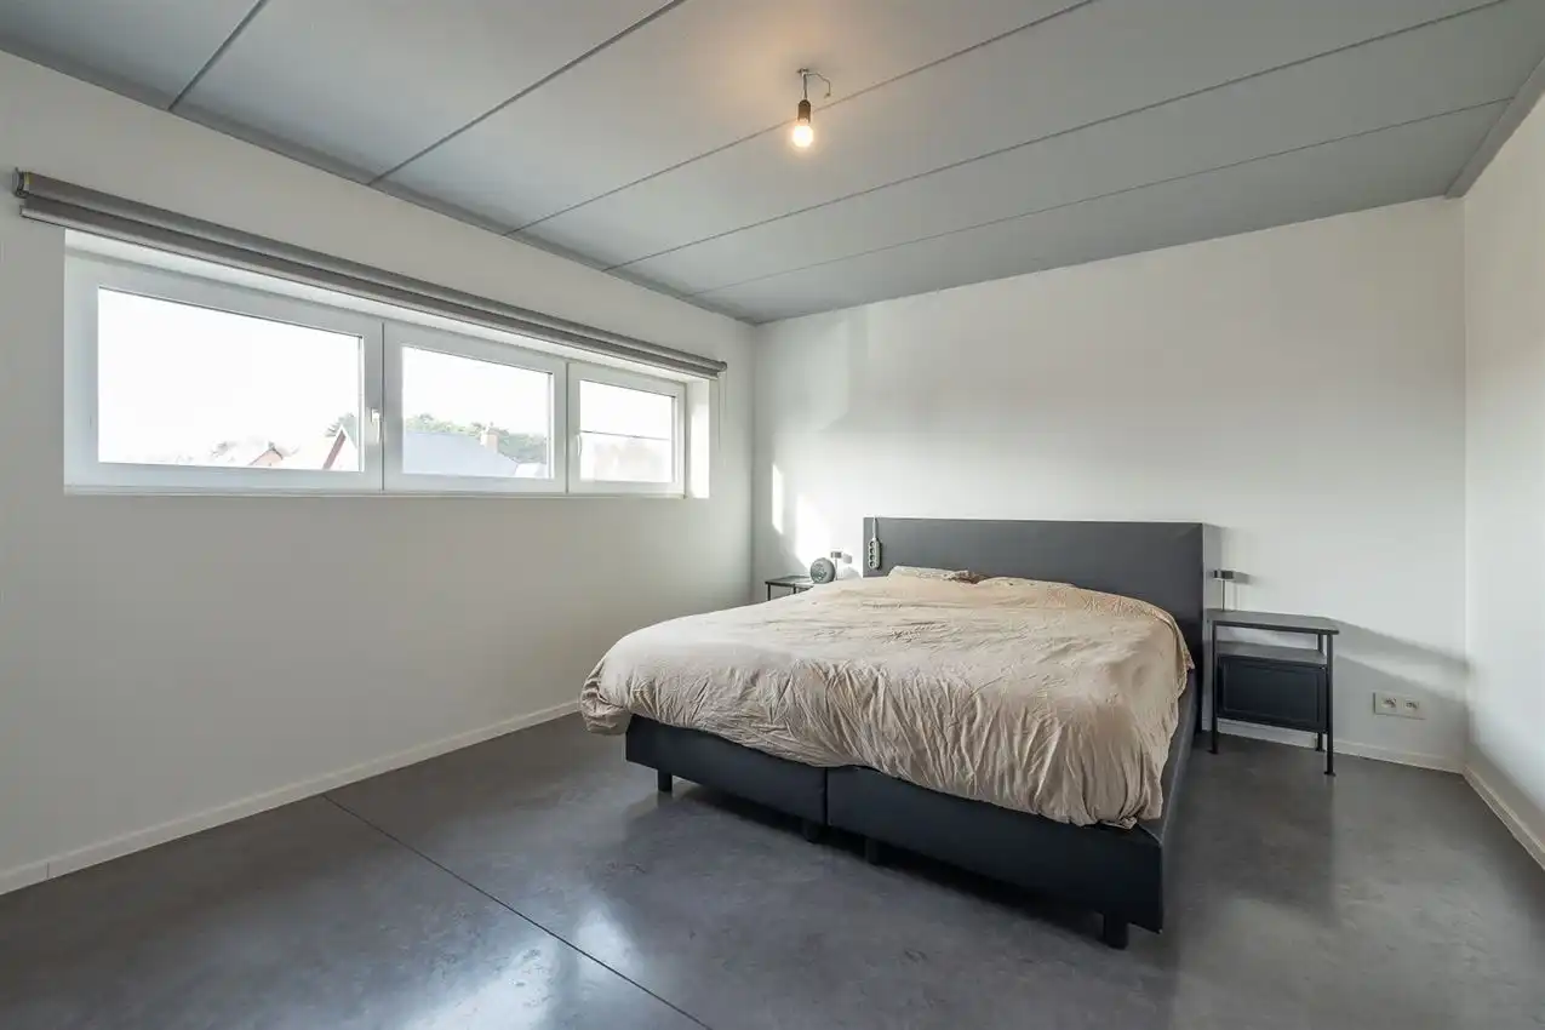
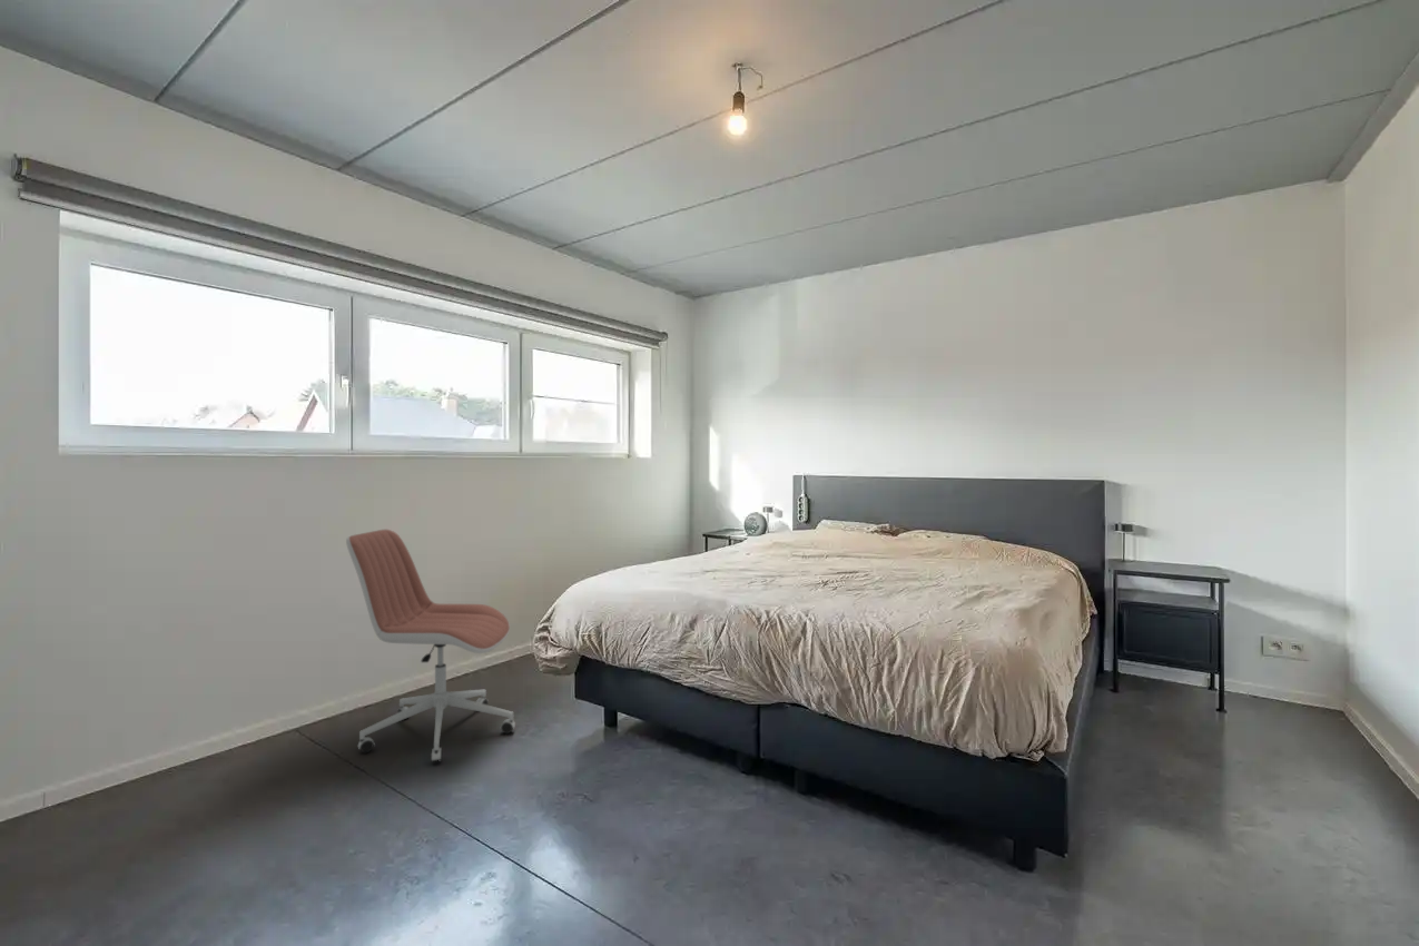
+ office chair (436, 632)
